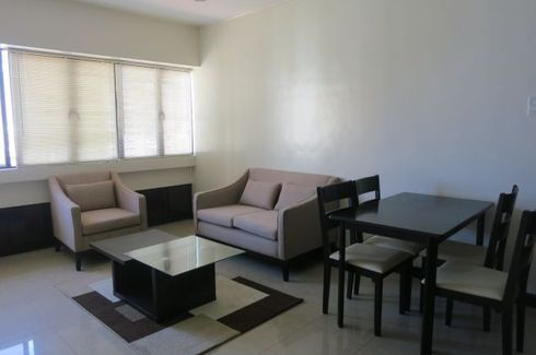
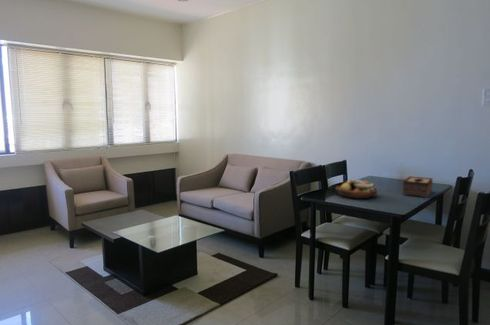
+ tissue box (417, 186)
+ fruit bowl (356, 186)
